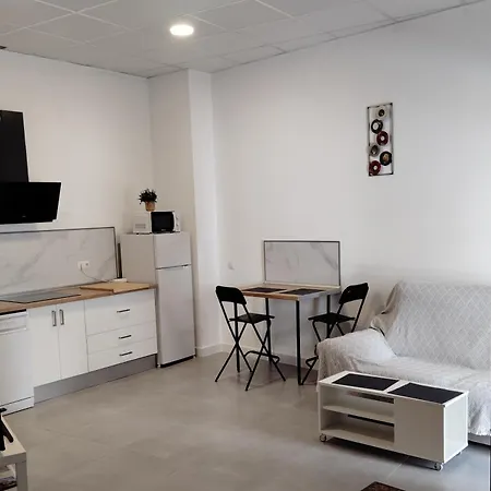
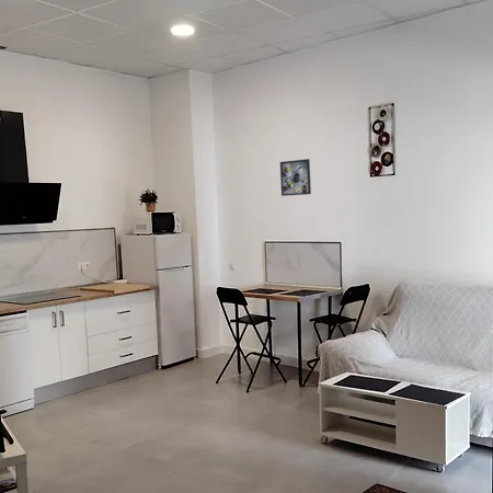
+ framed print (295, 177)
